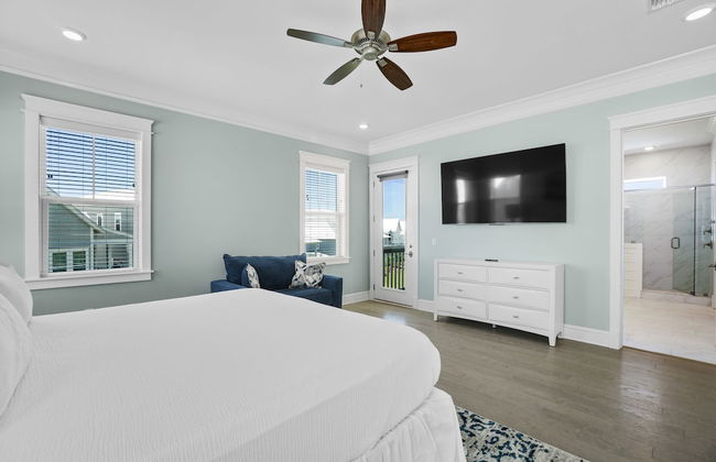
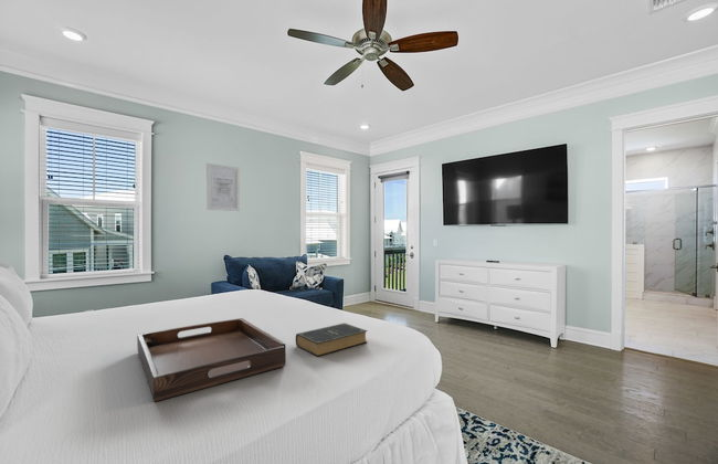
+ wall art (223, 188)
+ serving tray (209, 348)
+ book (331, 337)
